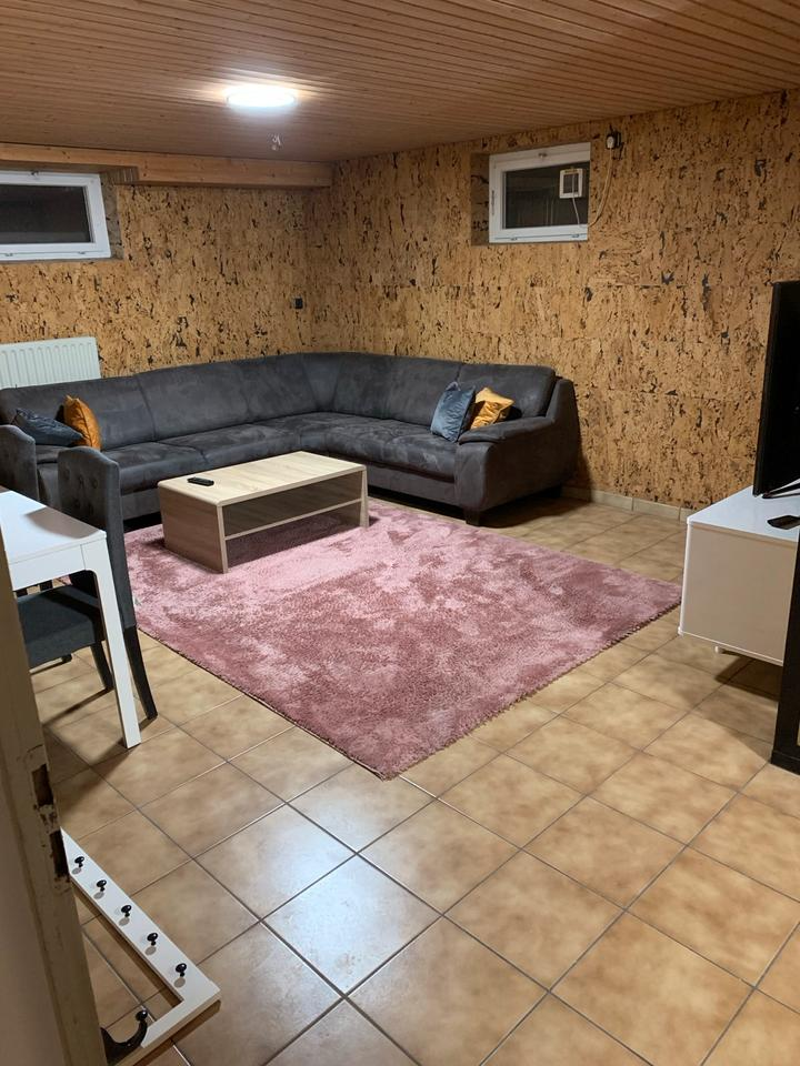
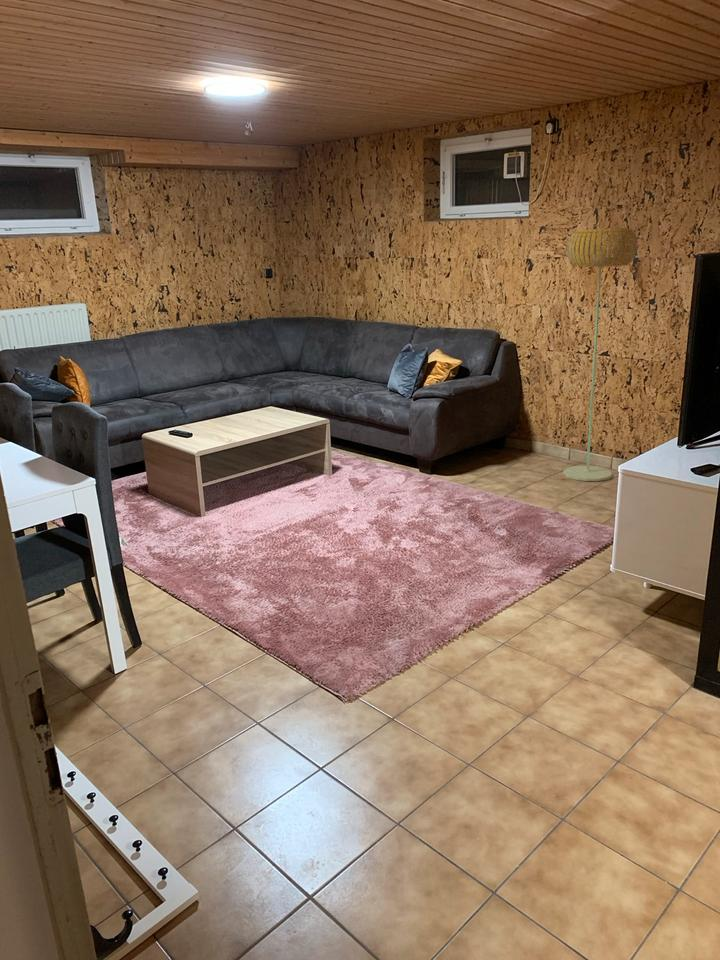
+ floor lamp (594, 357)
